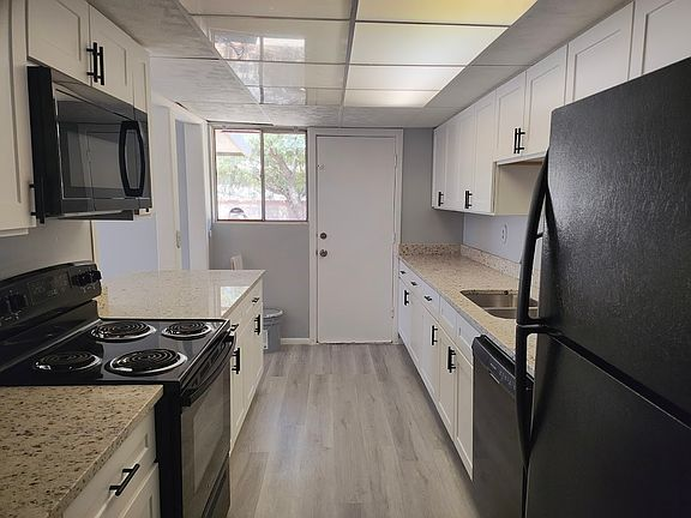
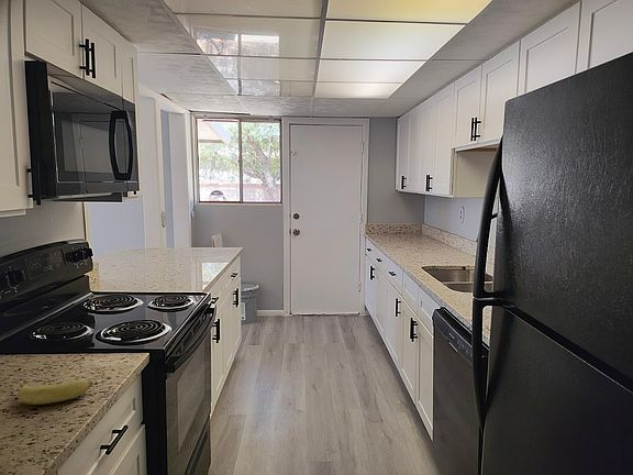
+ banana (55, 388)
